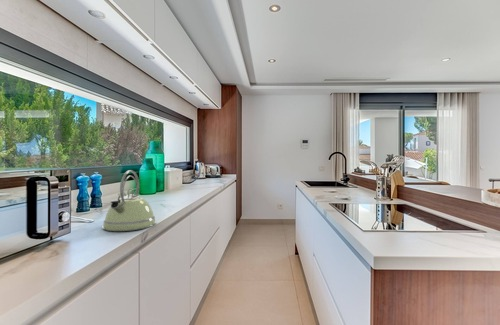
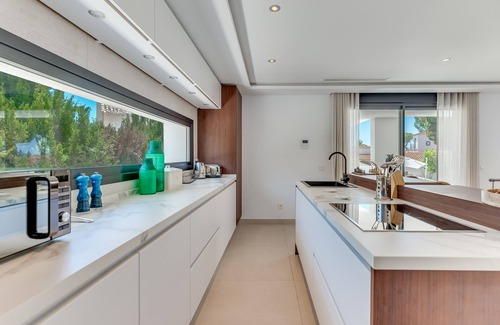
- kettle (128, 198)
